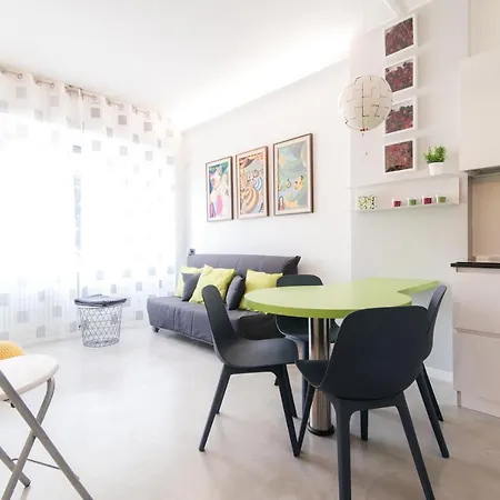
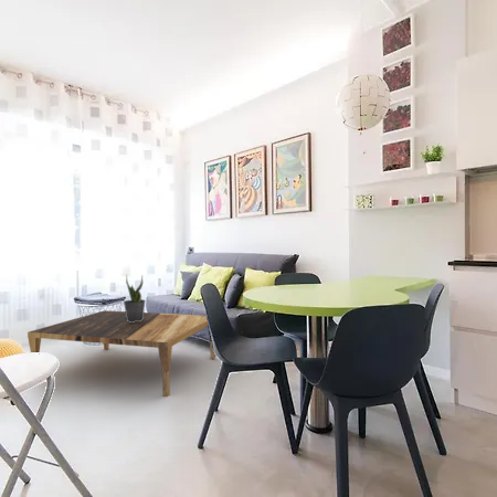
+ coffee table (129, 345)
+ potted plant (134, 296)
